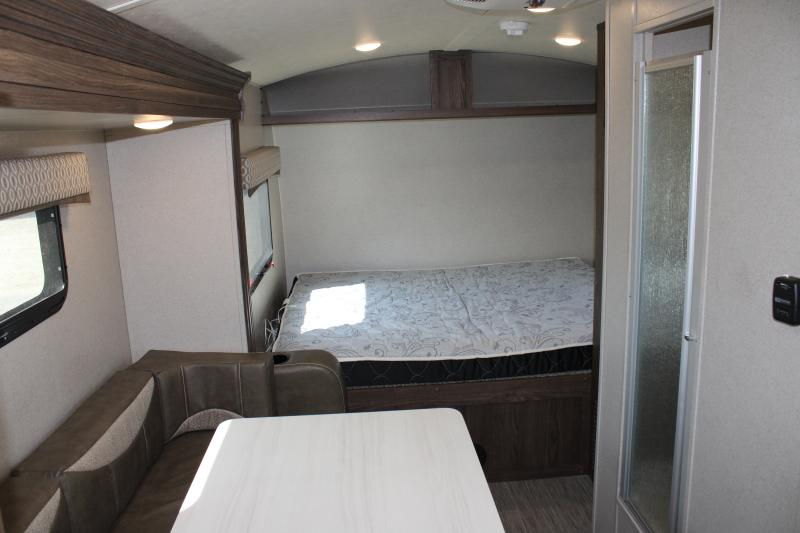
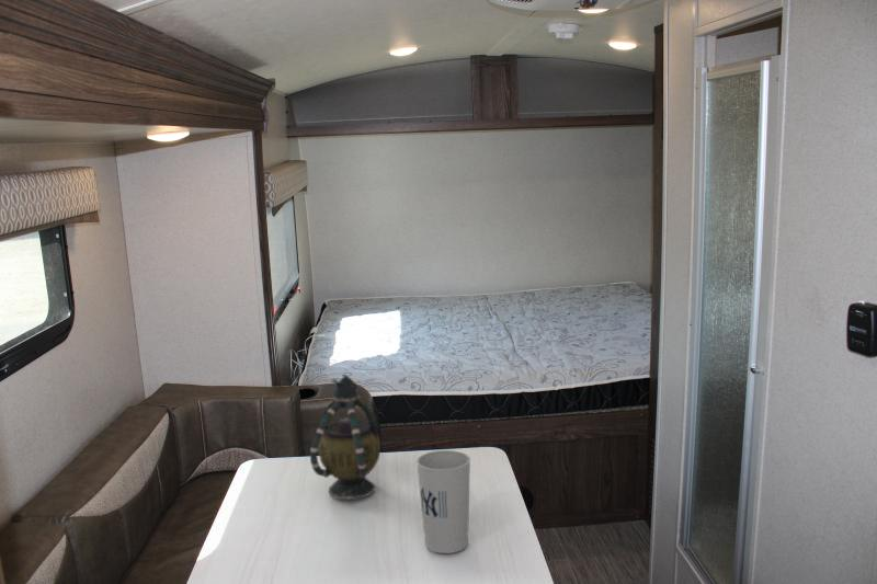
+ cup (444, 502)
+ teapot (353, 426)
